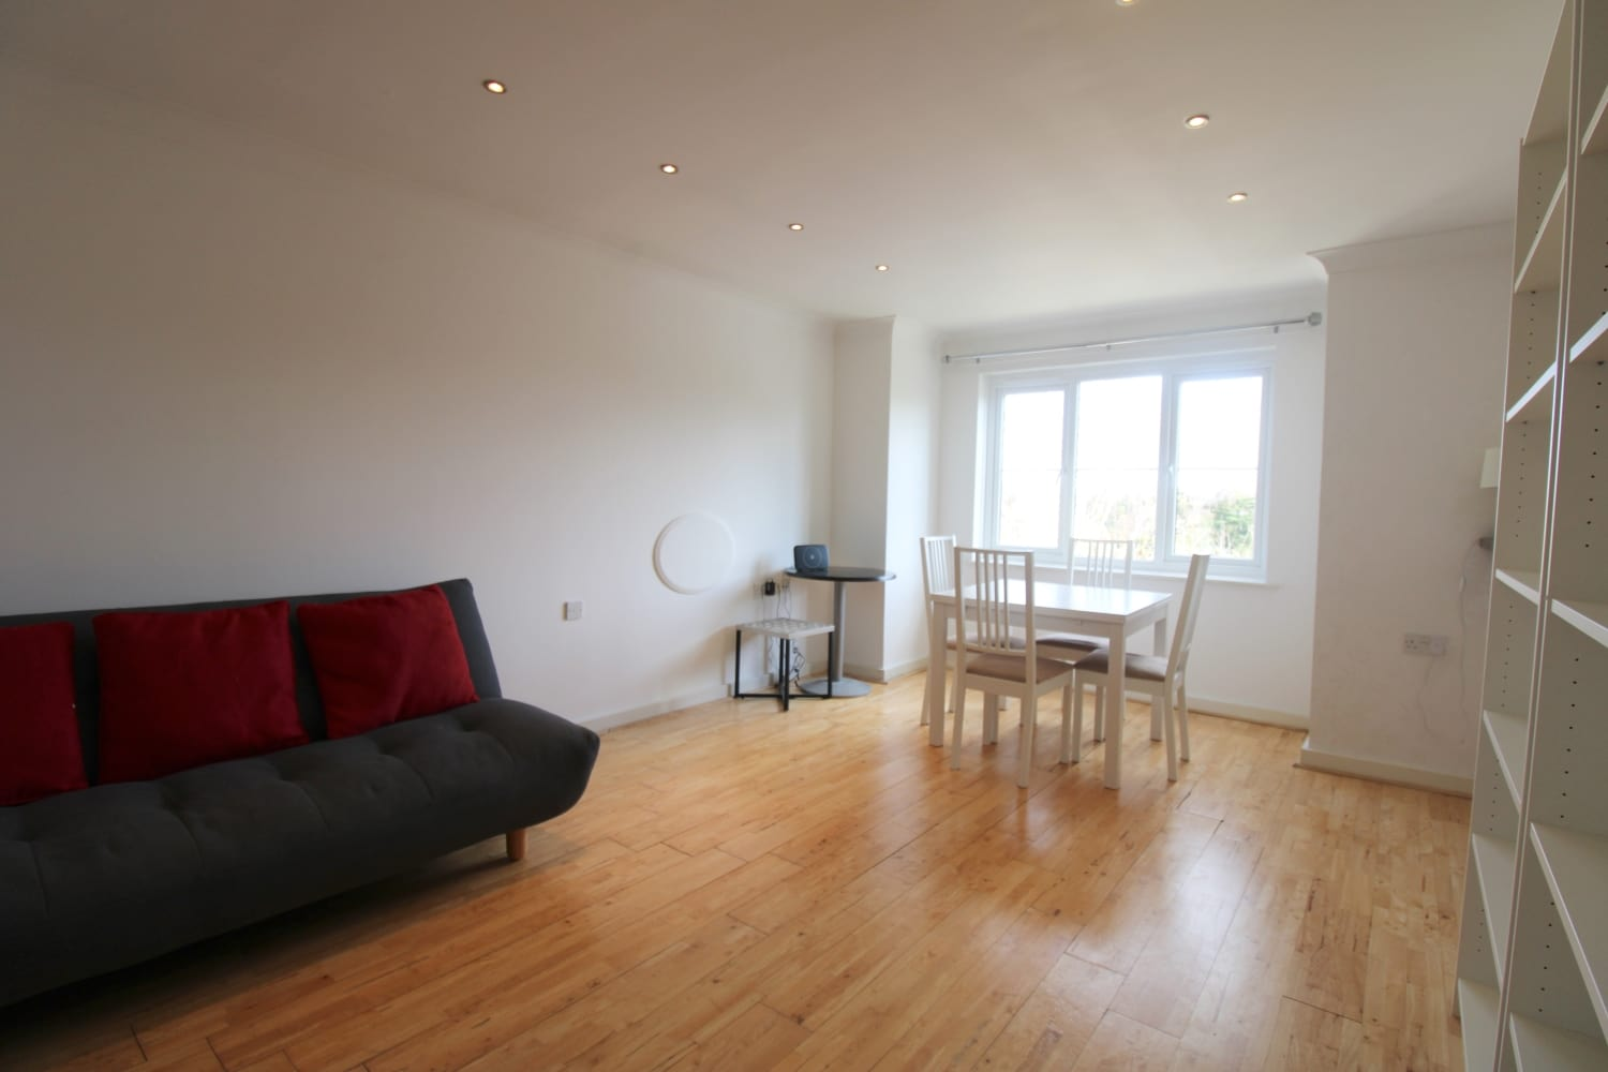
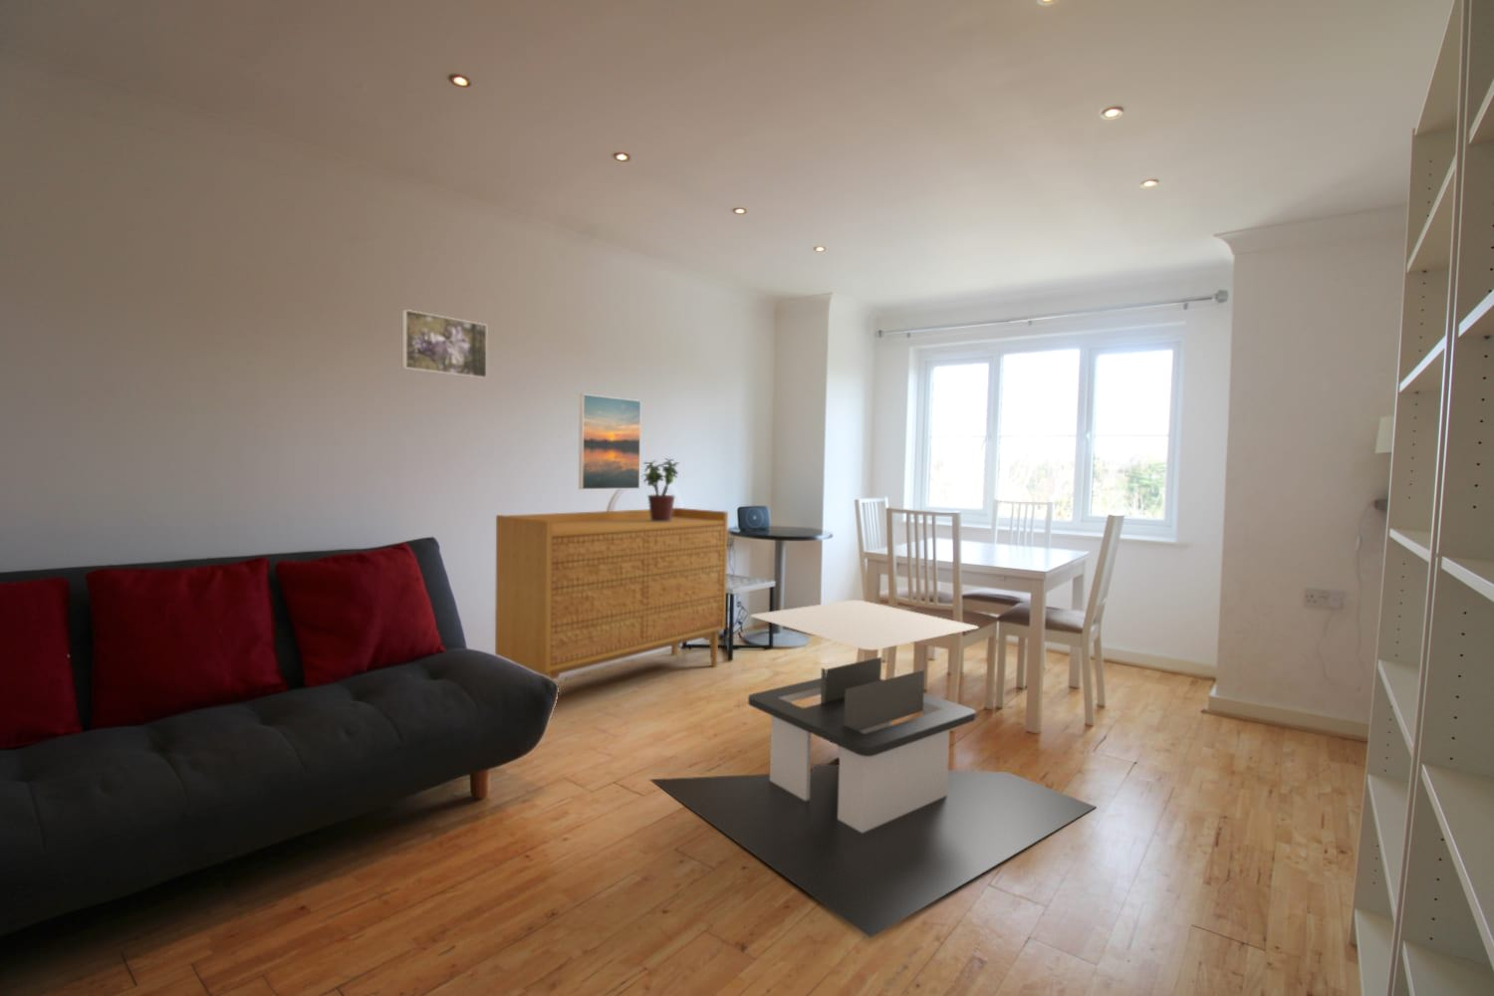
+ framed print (610, 444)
+ potted plant (664, 489)
+ coffee table (859, 704)
+ sideboard (620, 598)
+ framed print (446, 346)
